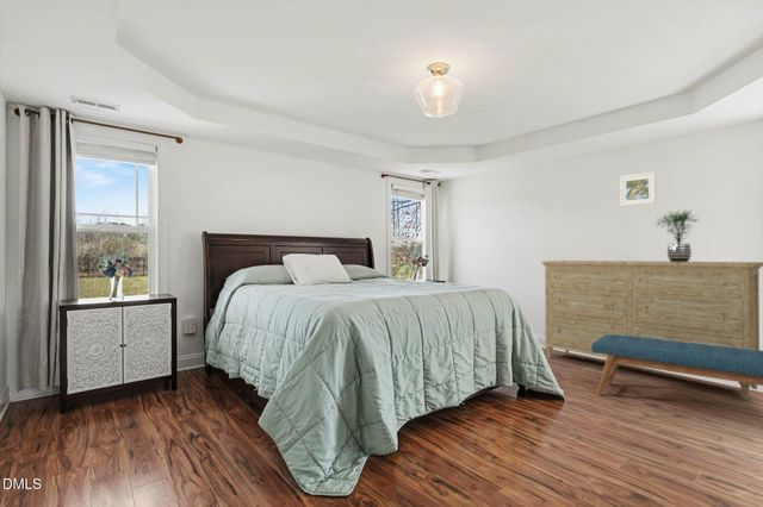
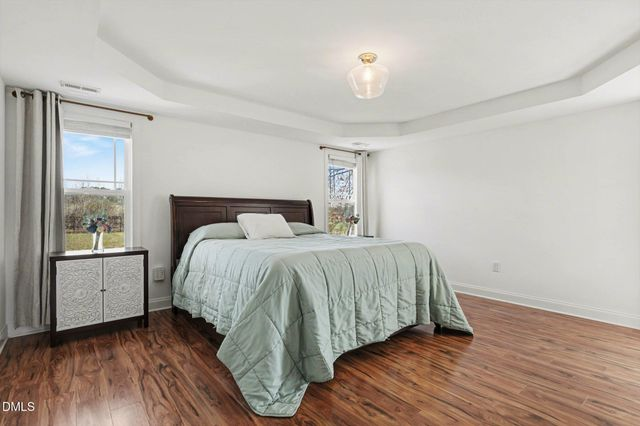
- potted plant (676, 234)
- dresser (638, 317)
- bench (686, 373)
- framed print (637, 189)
